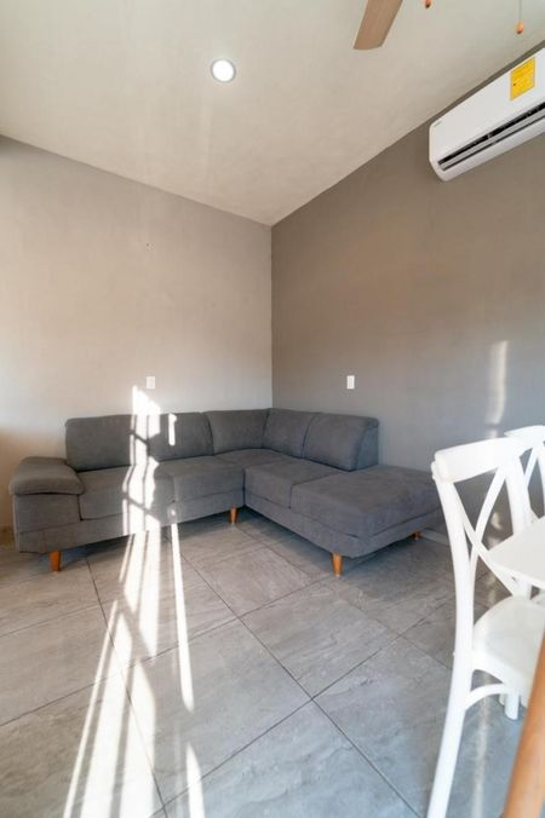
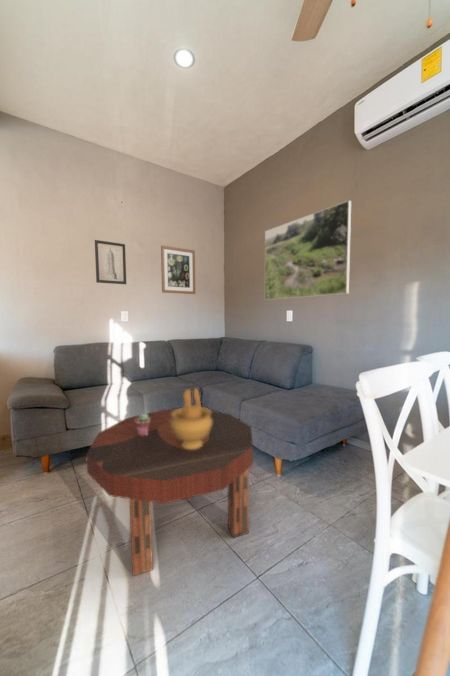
+ wall art (111, 262)
+ potted succulent (142, 423)
+ decorative bowl (191, 416)
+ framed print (301, 258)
+ wall art (178, 270)
+ coffee table (175, 471)
